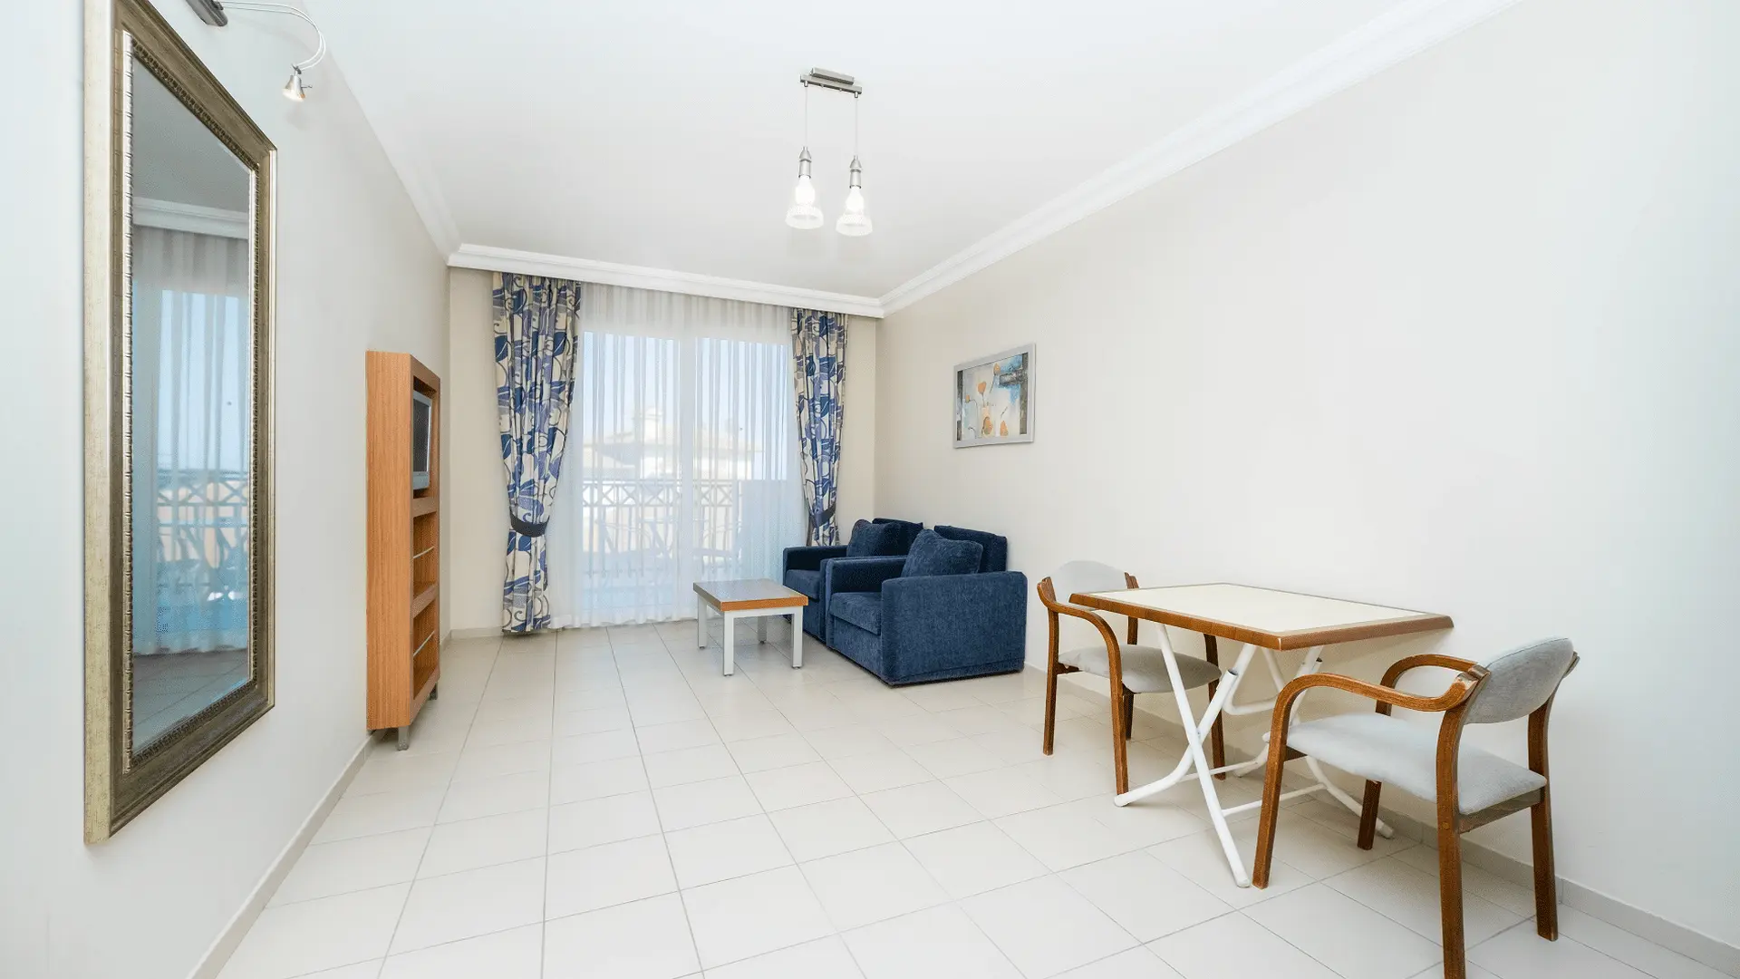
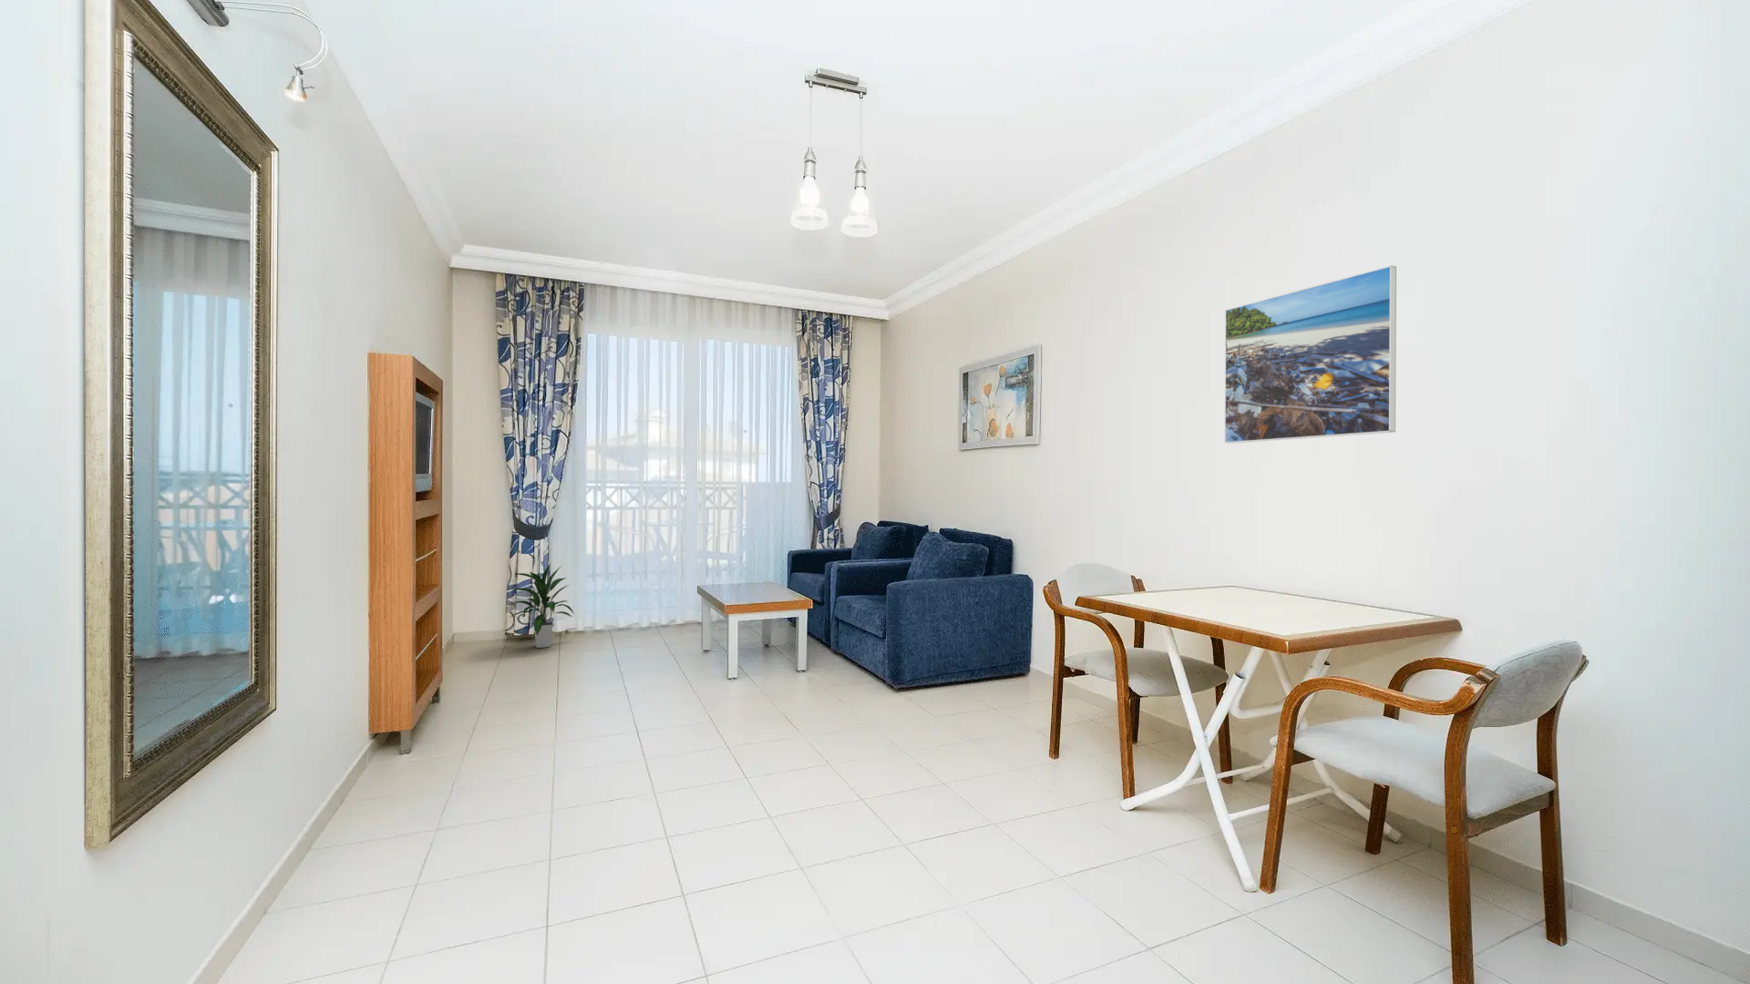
+ indoor plant (541, 606)
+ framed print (1300, 364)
